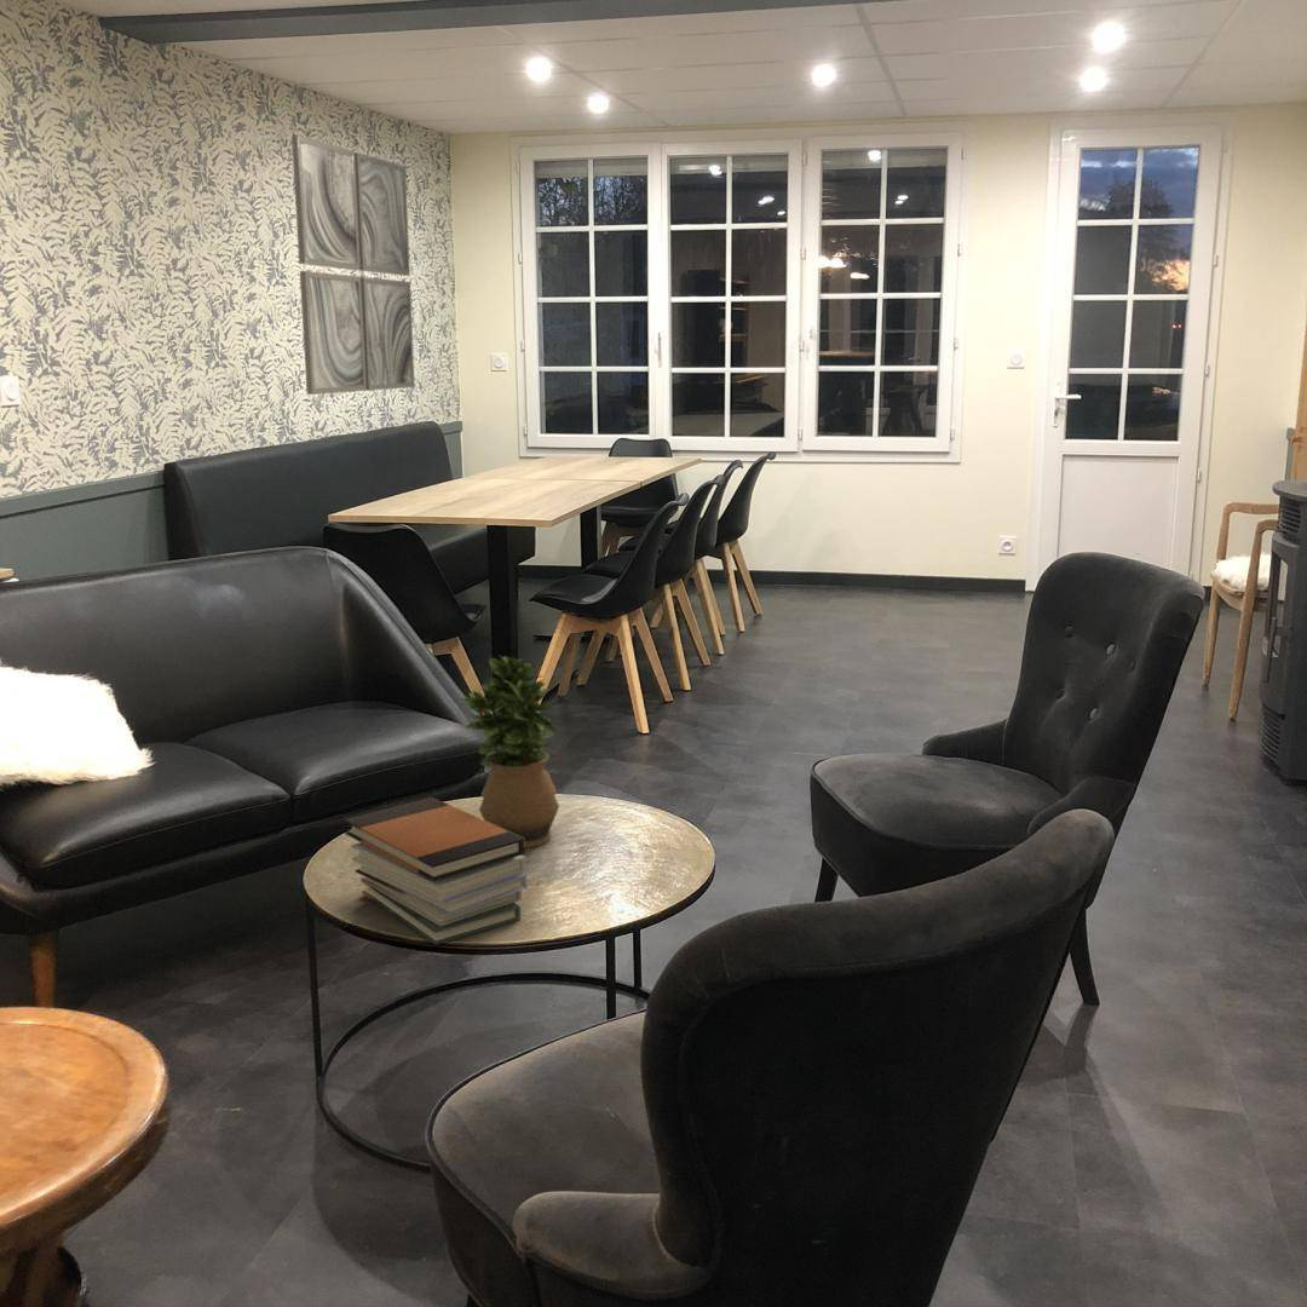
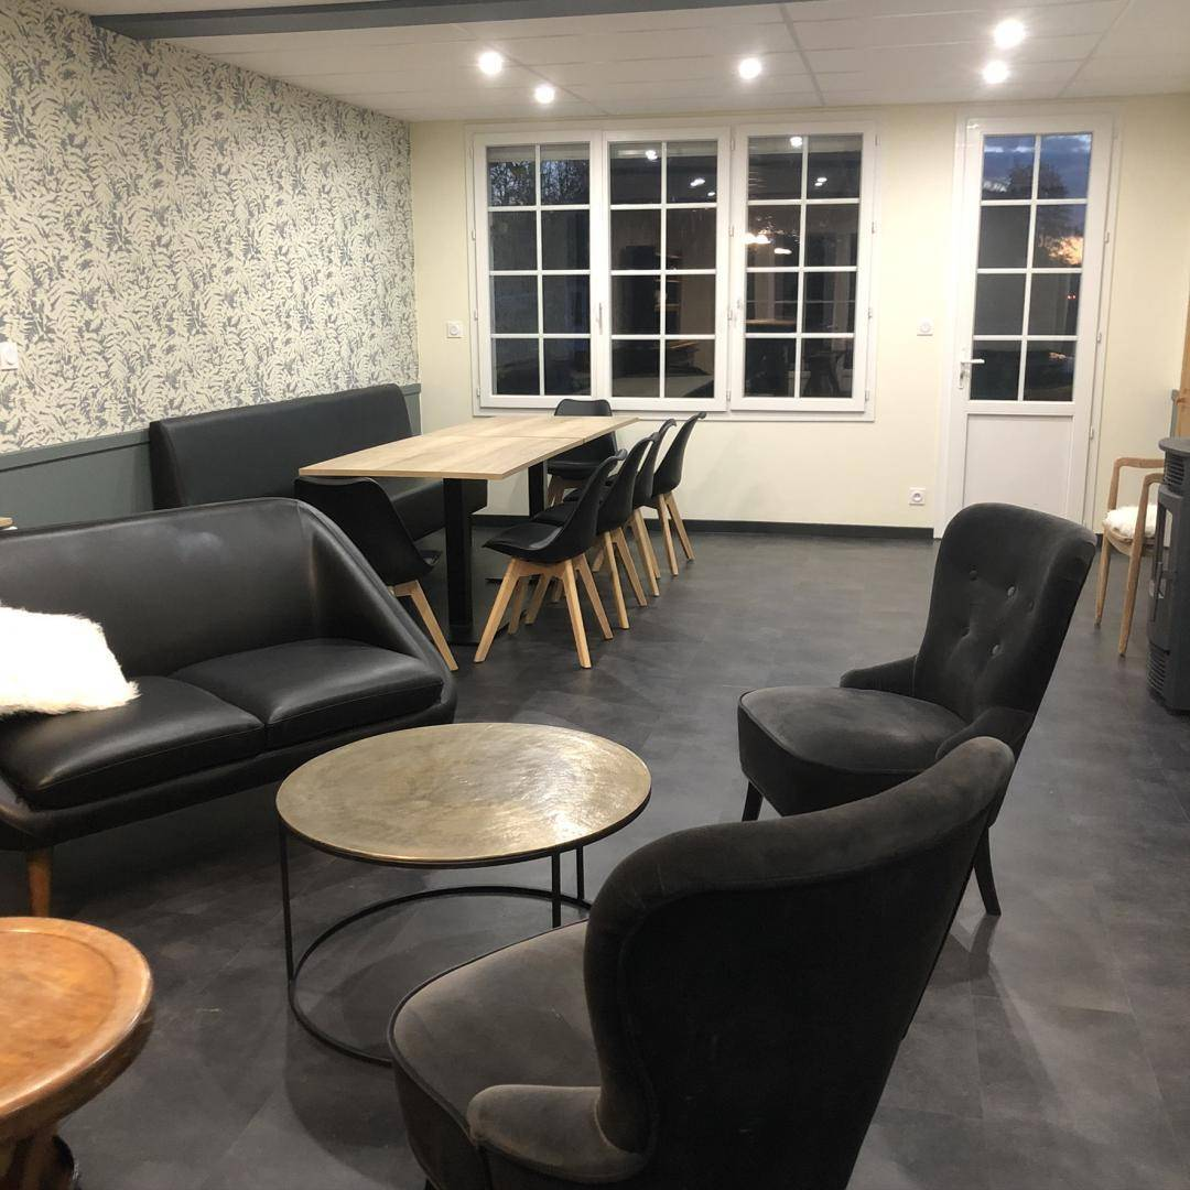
- potted plant (512, 750)
- wall art (358, 270)
- book stack (437, 868)
